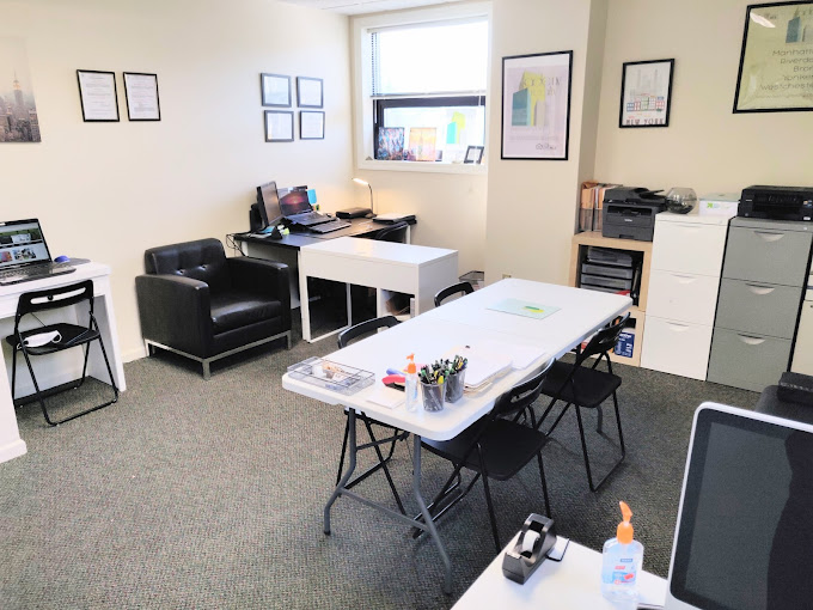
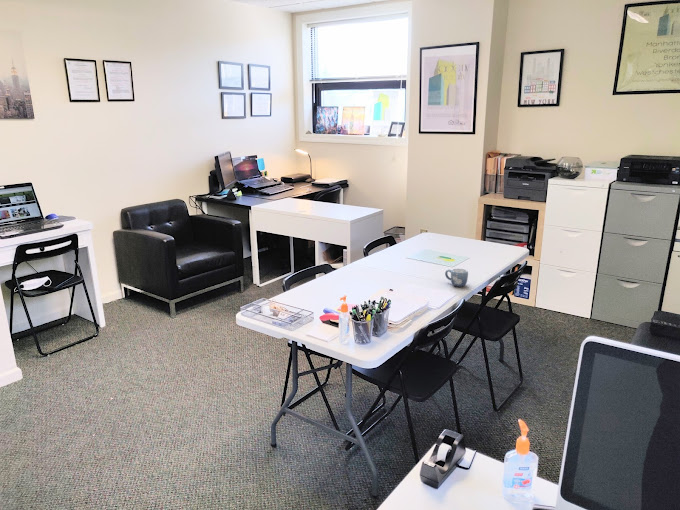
+ mug (456, 277)
